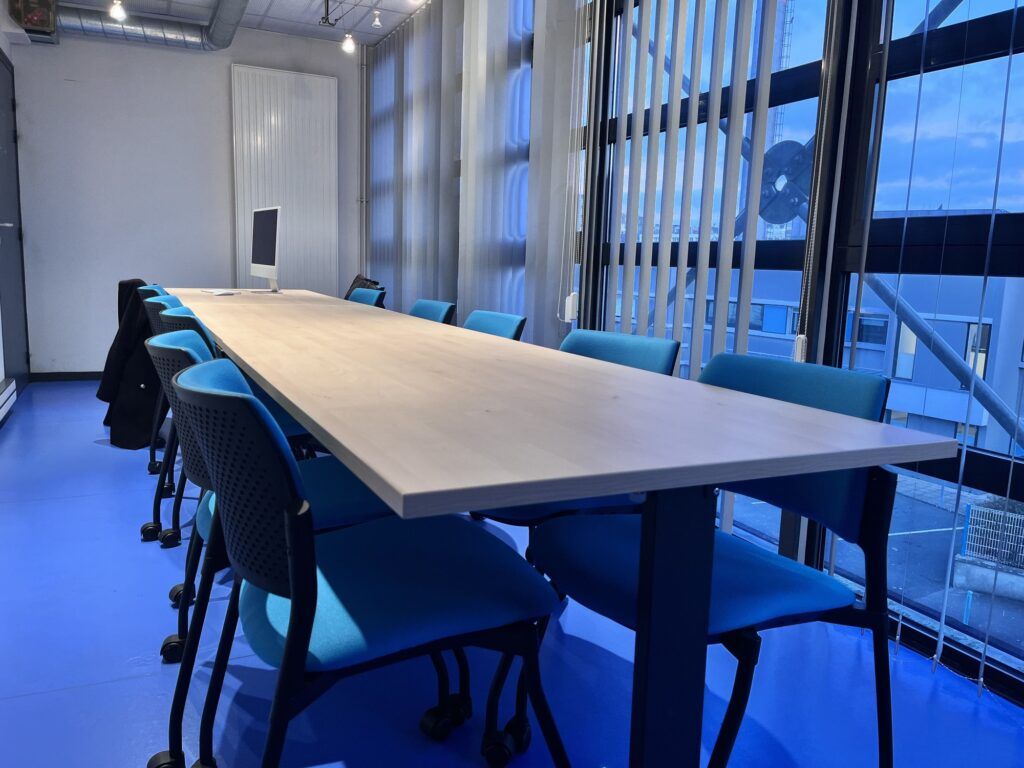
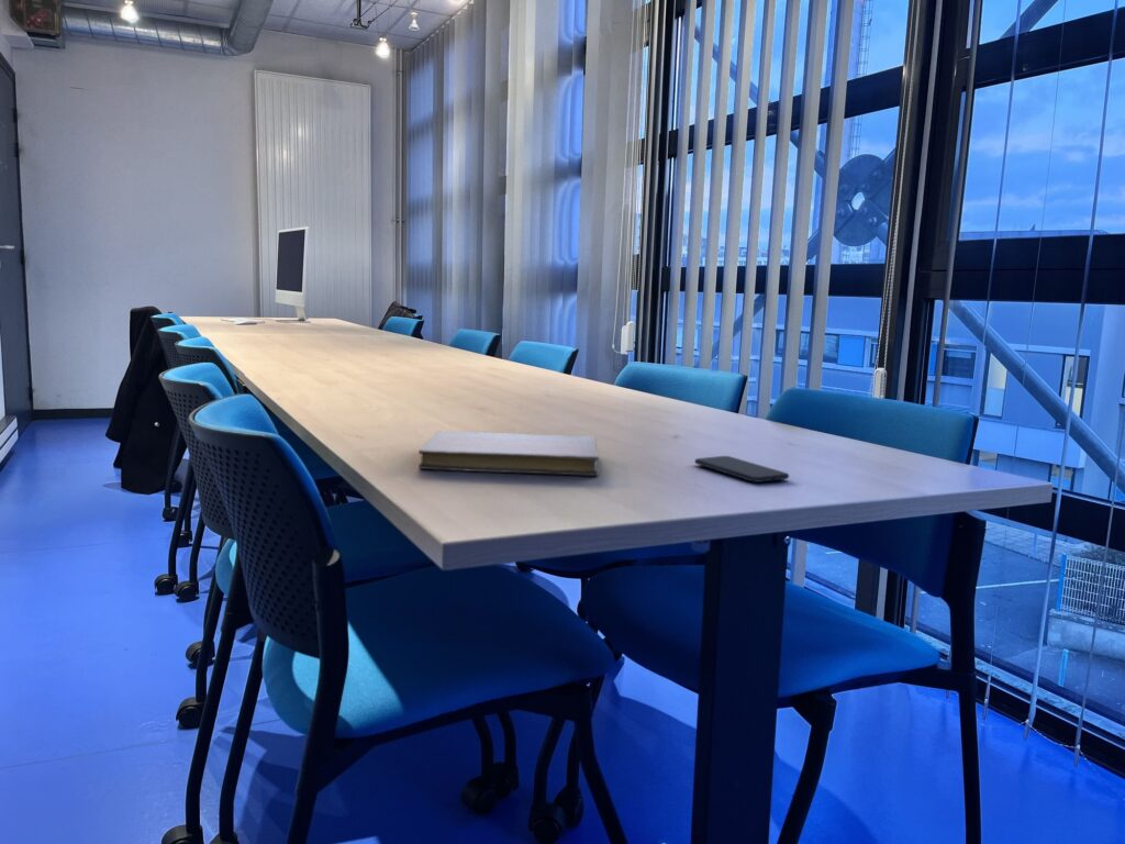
+ smartphone (739, 468)
+ notebook (512, 451)
